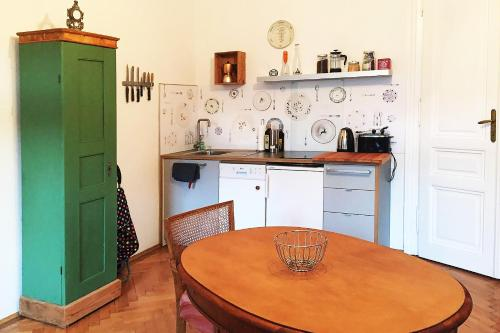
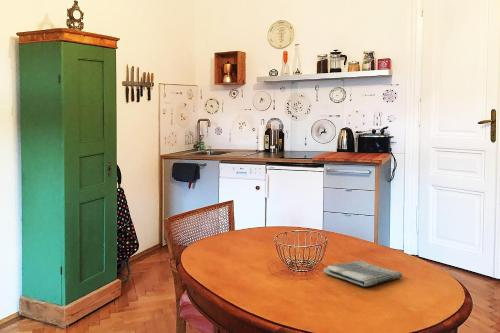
+ dish towel (361, 270)
